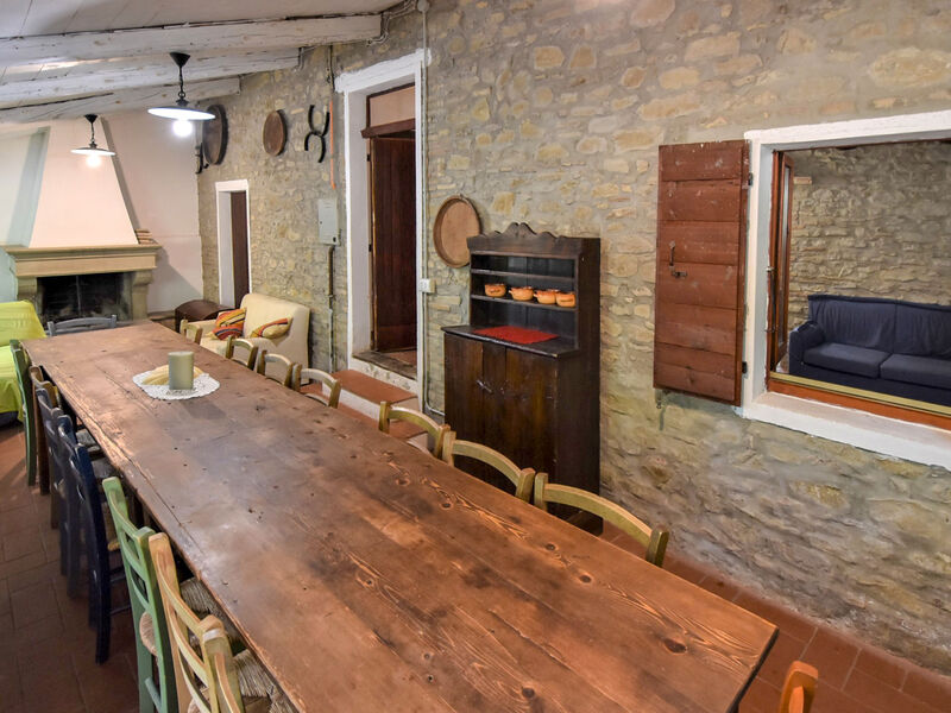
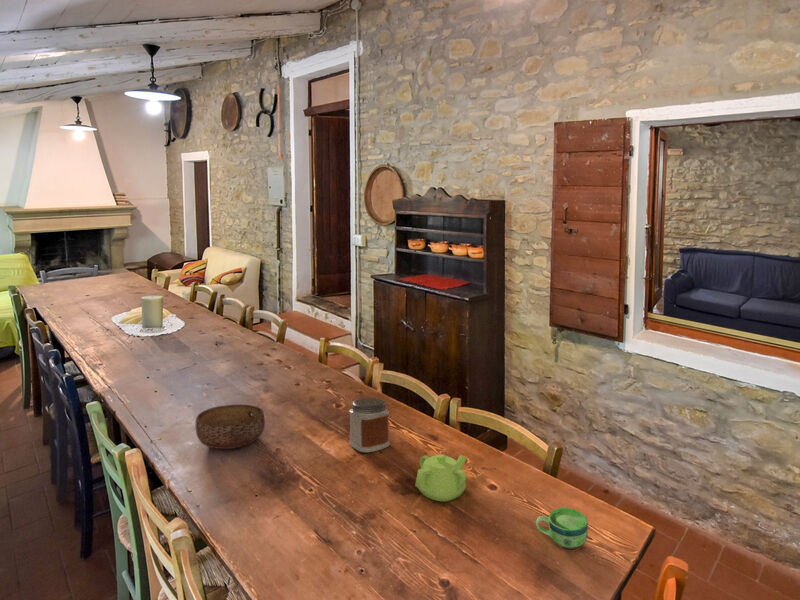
+ bowl (230, 428)
+ jar (369, 423)
+ cup (561, 530)
+ teapot (443, 473)
